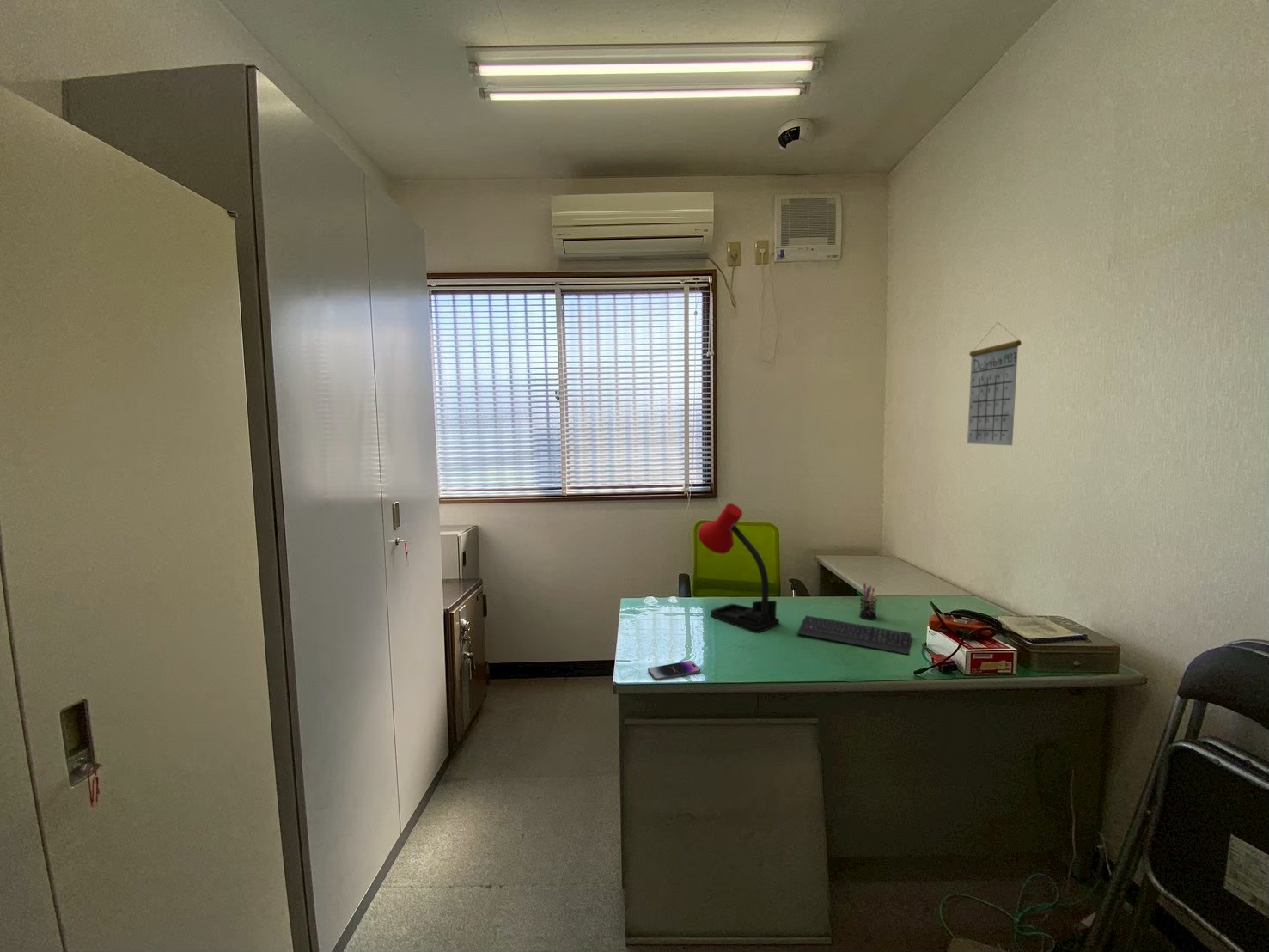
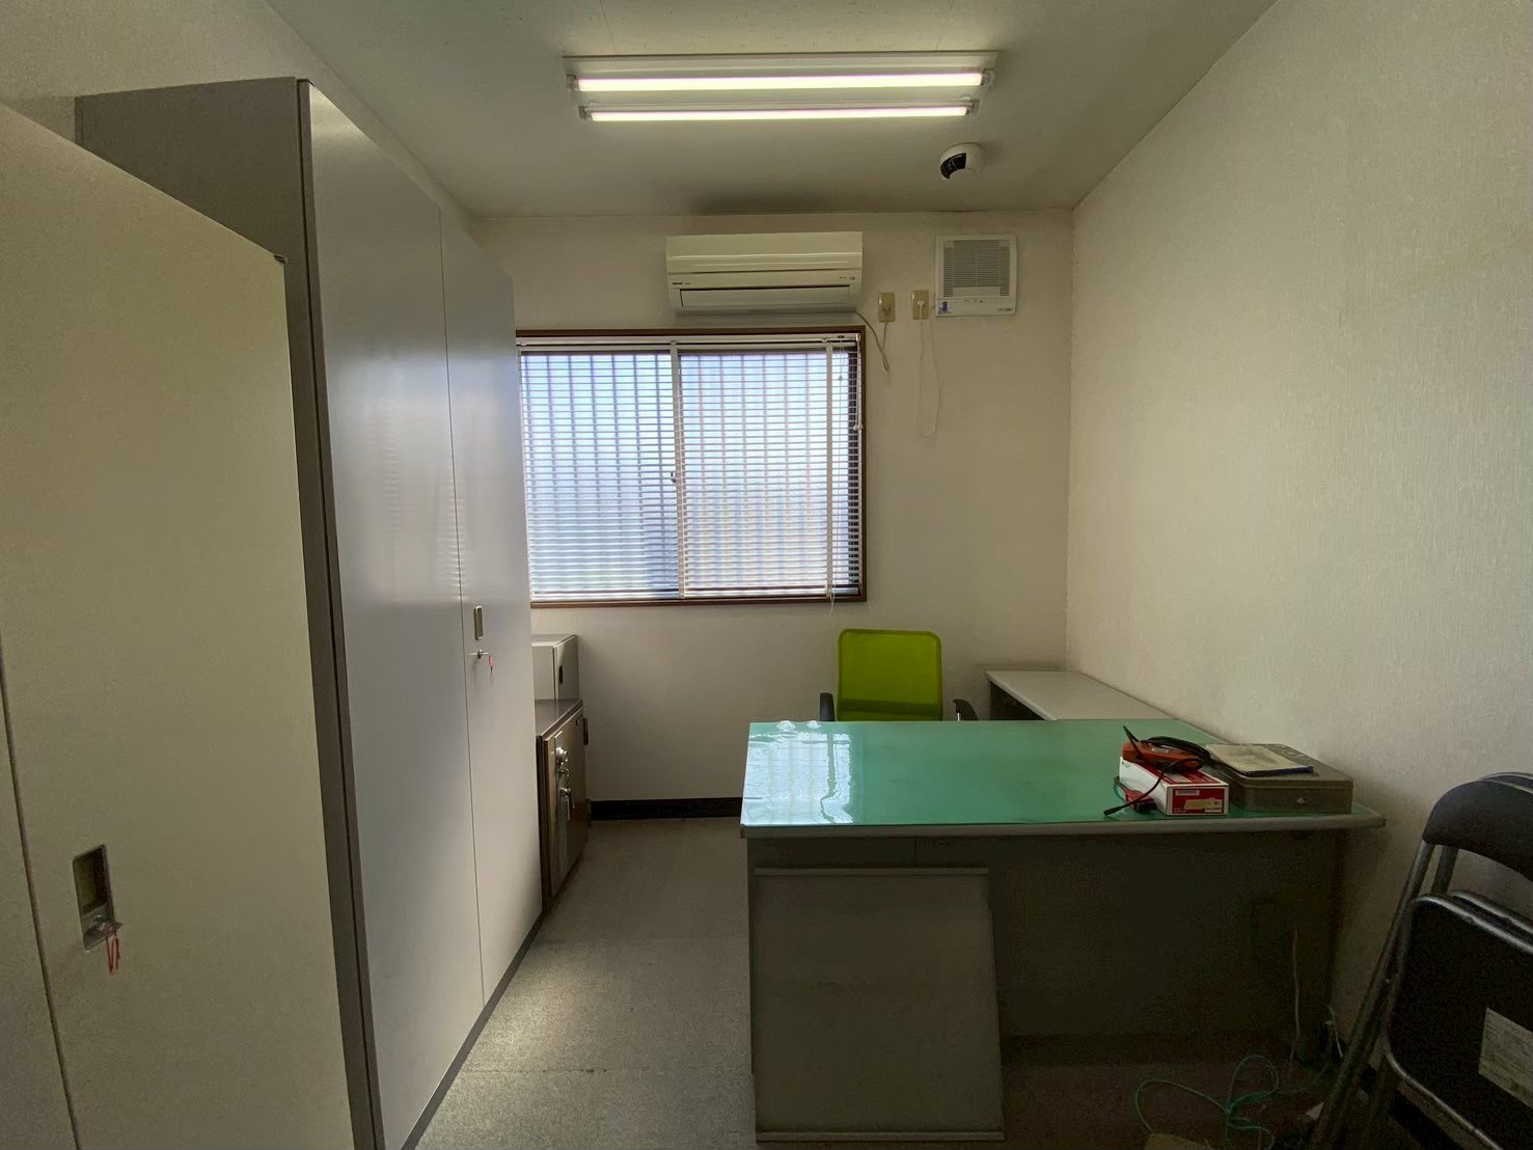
- pen holder (866, 601)
- keyboard (852, 632)
- desk lamp (728, 552)
- calendar (991, 383)
- smartphone (674, 669)
